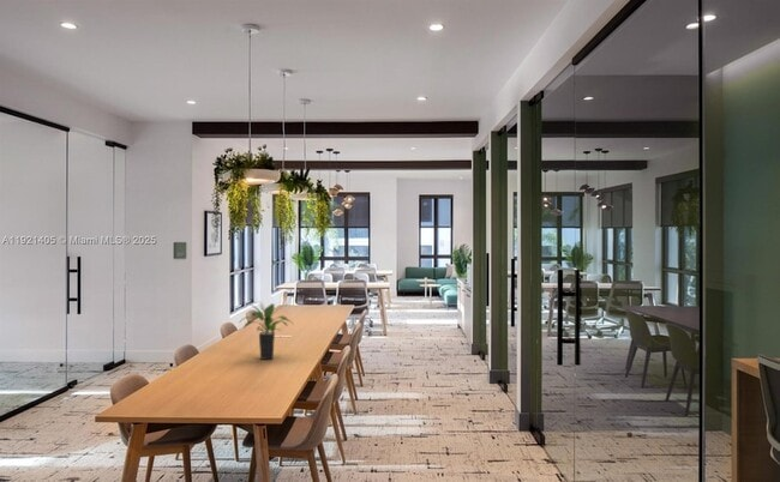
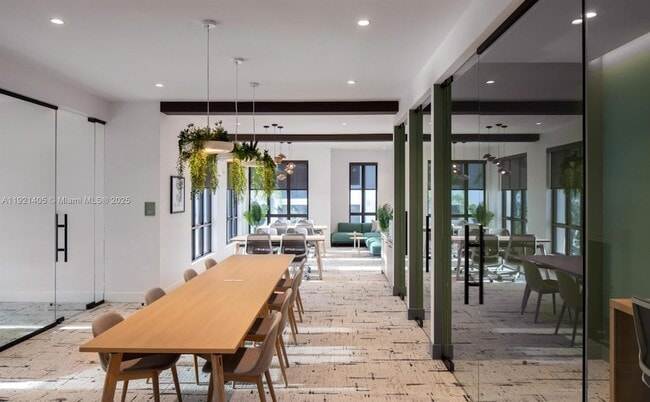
- potted plant (266, 329)
